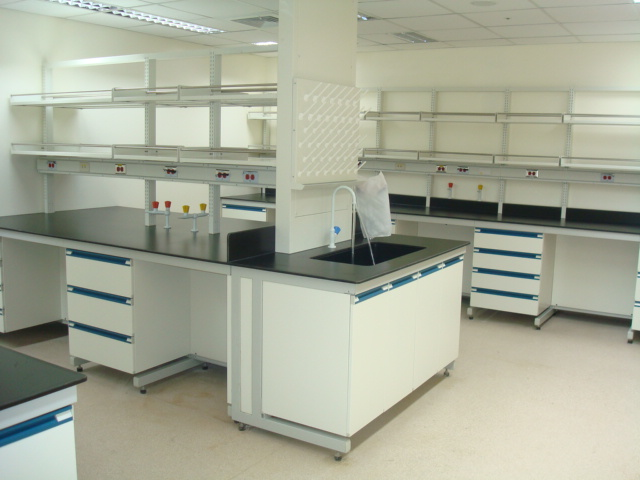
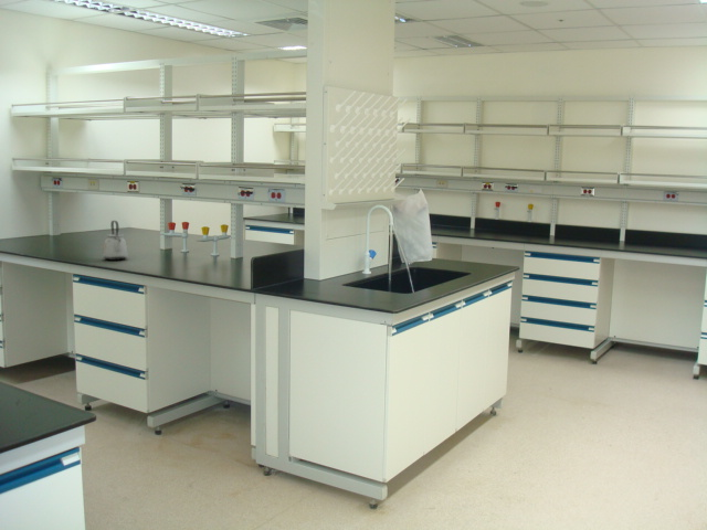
+ kettle (116, 240)
